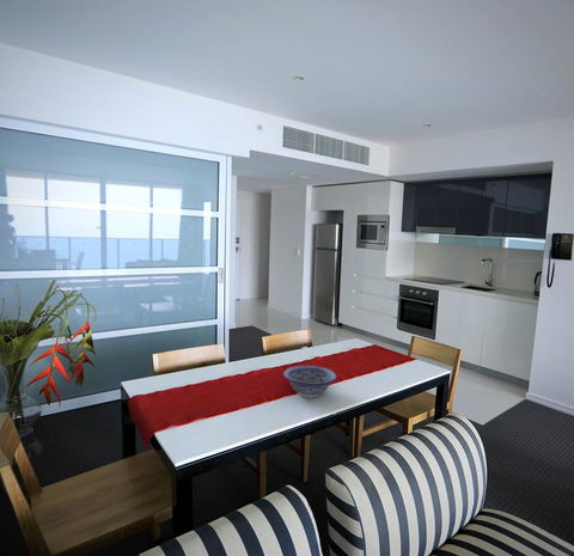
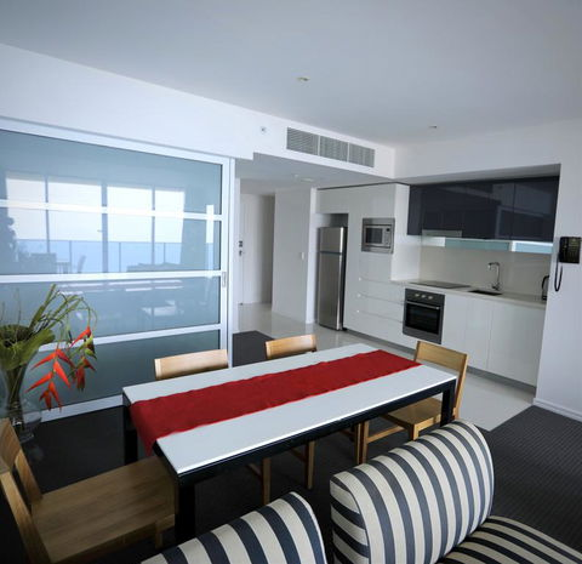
- decorative bowl (309, 384)
